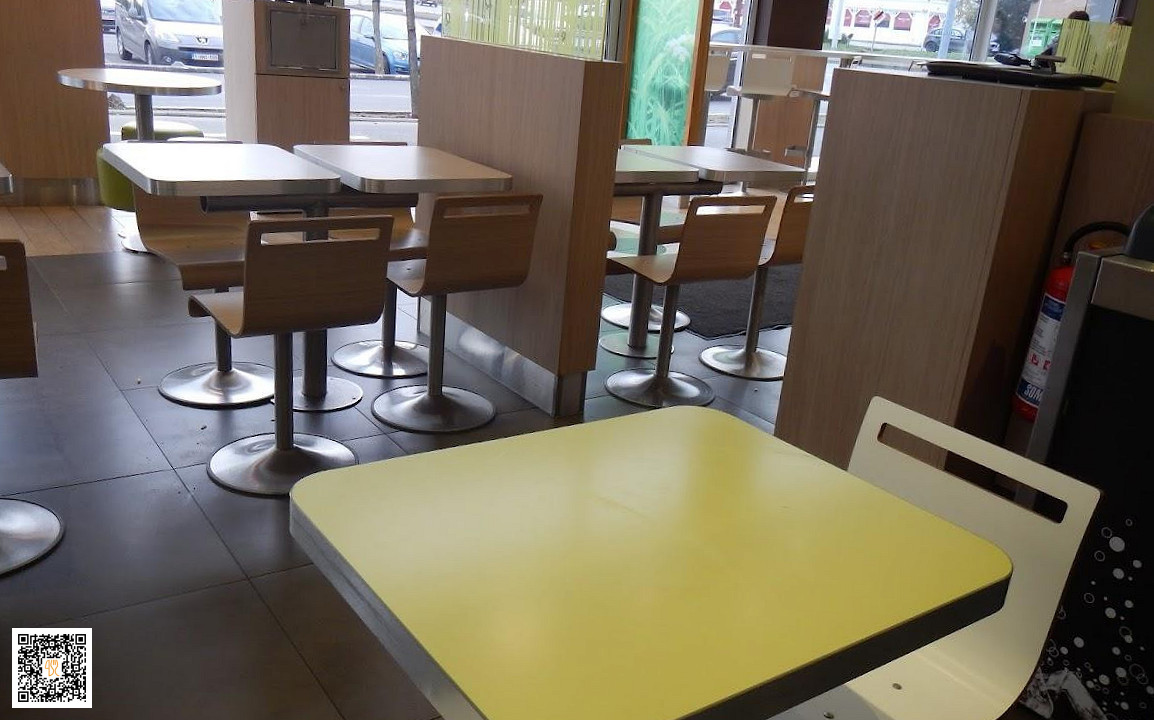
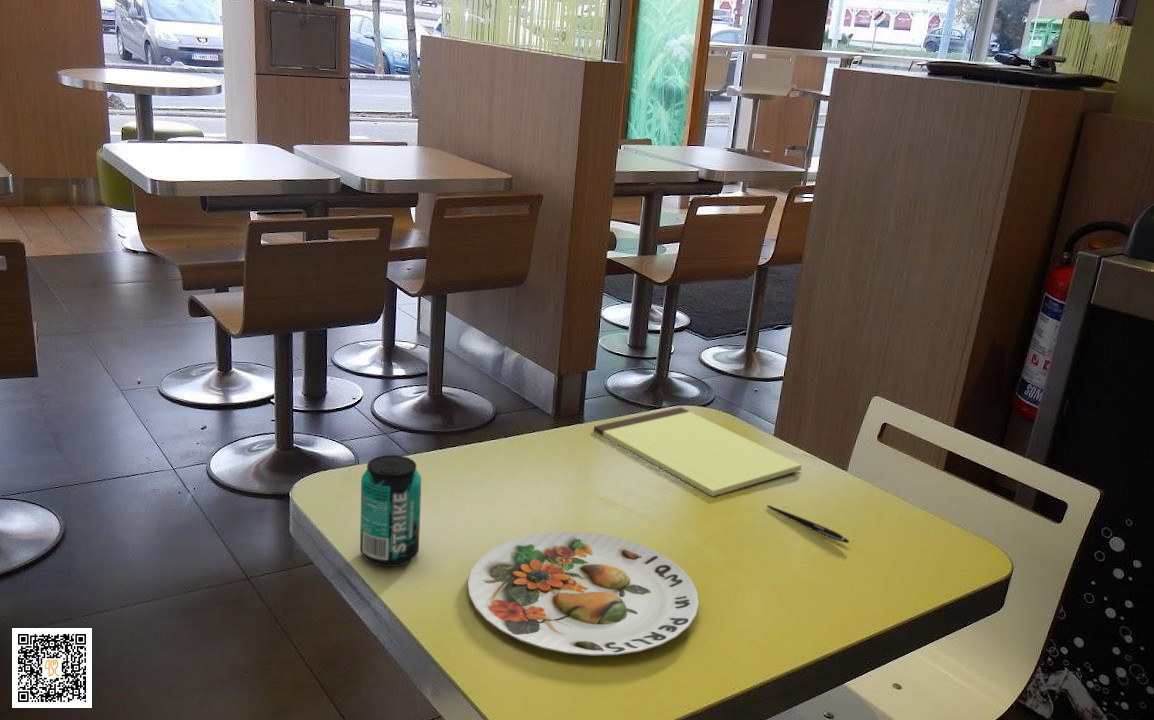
+ notepad (695, 447)
+ pen (807, 522)
+ plate (583, 590)
+ beverage can (390, 510)
